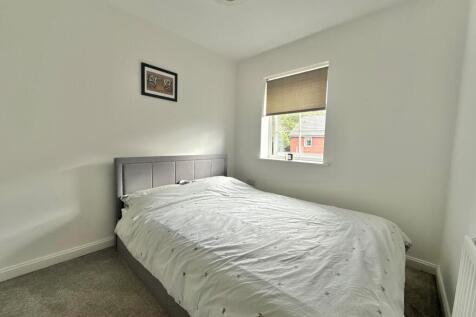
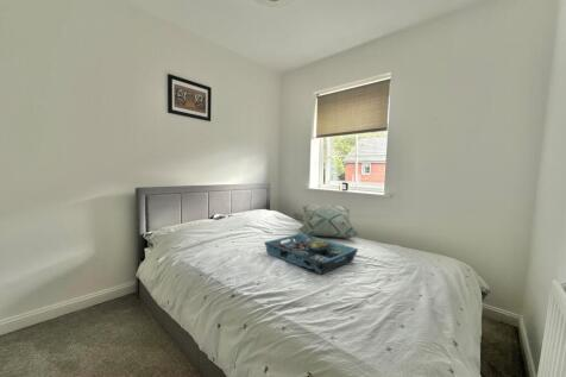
+ serving tray (309, 250)
+ decorative pillow (327, 220)
